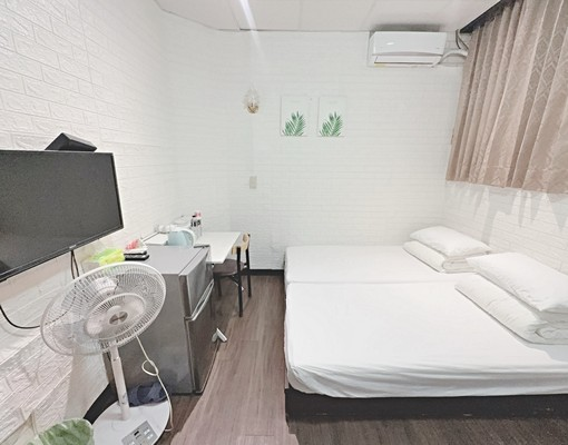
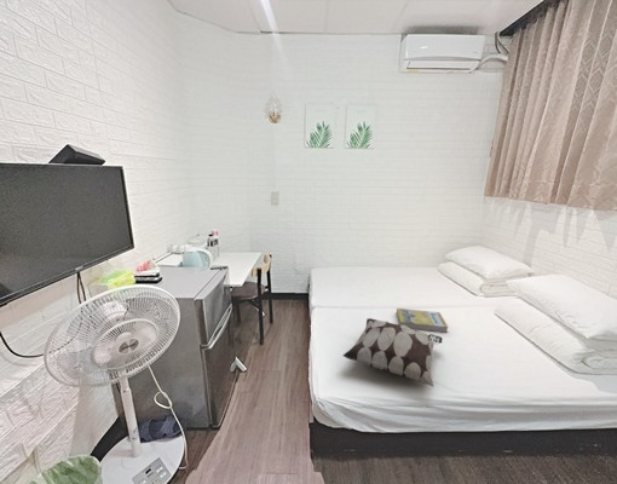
+ decorative pillow (396, 345)
+ book (420, 319)
